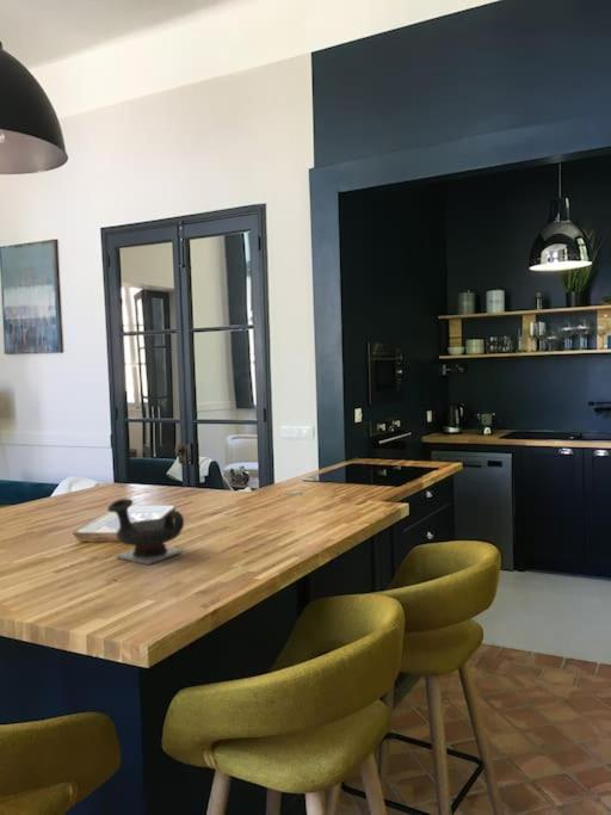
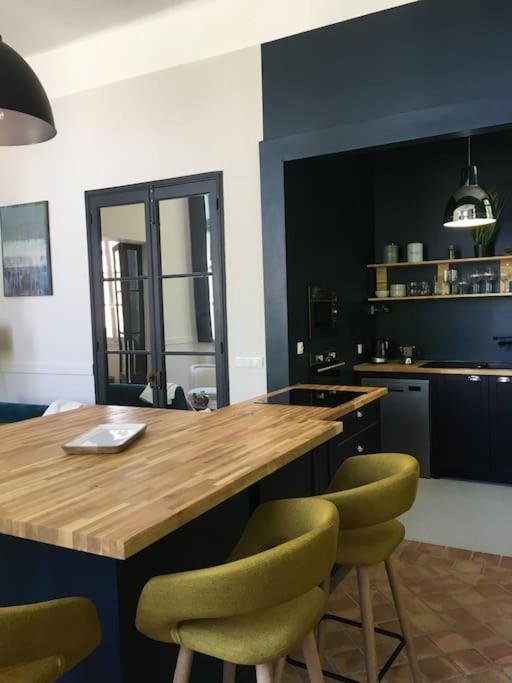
- teapot (149, 526)
